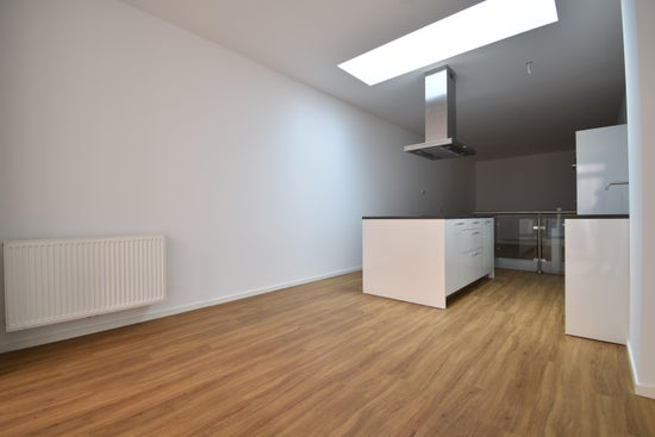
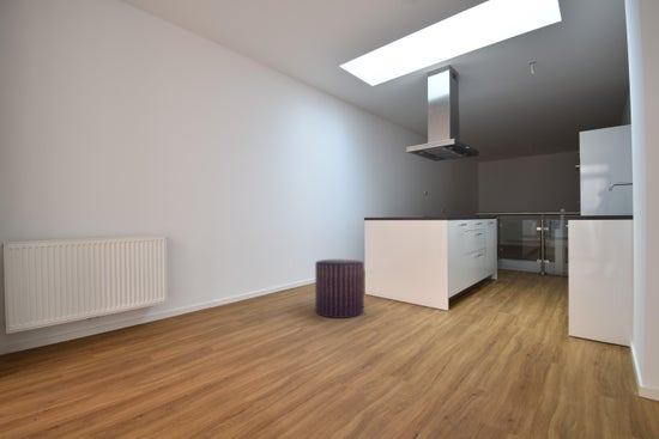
+ pouf (339, 286)
